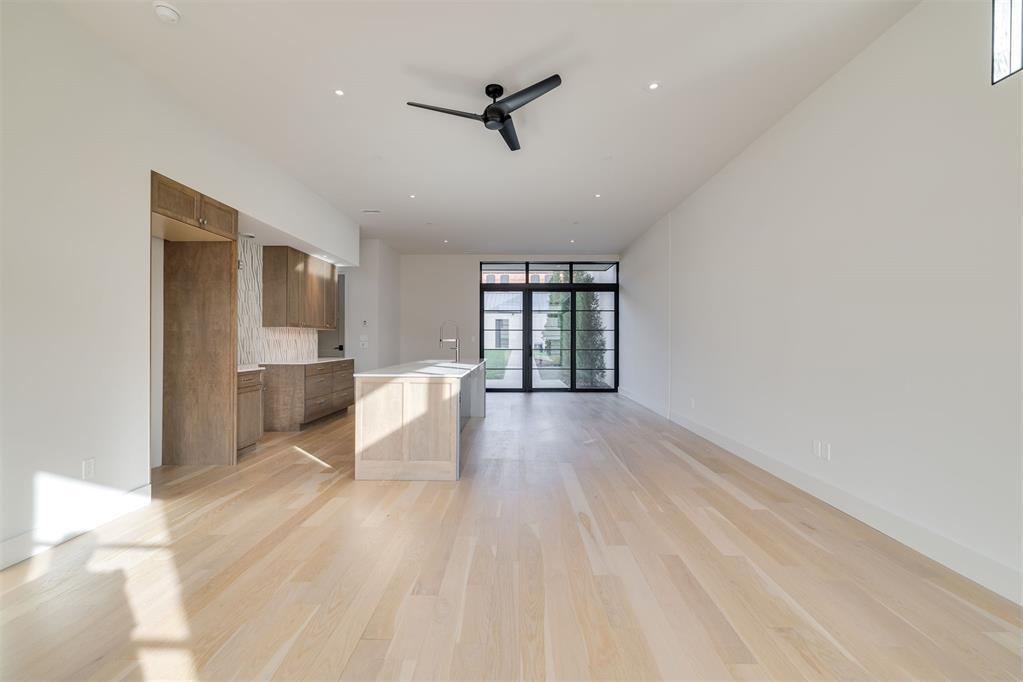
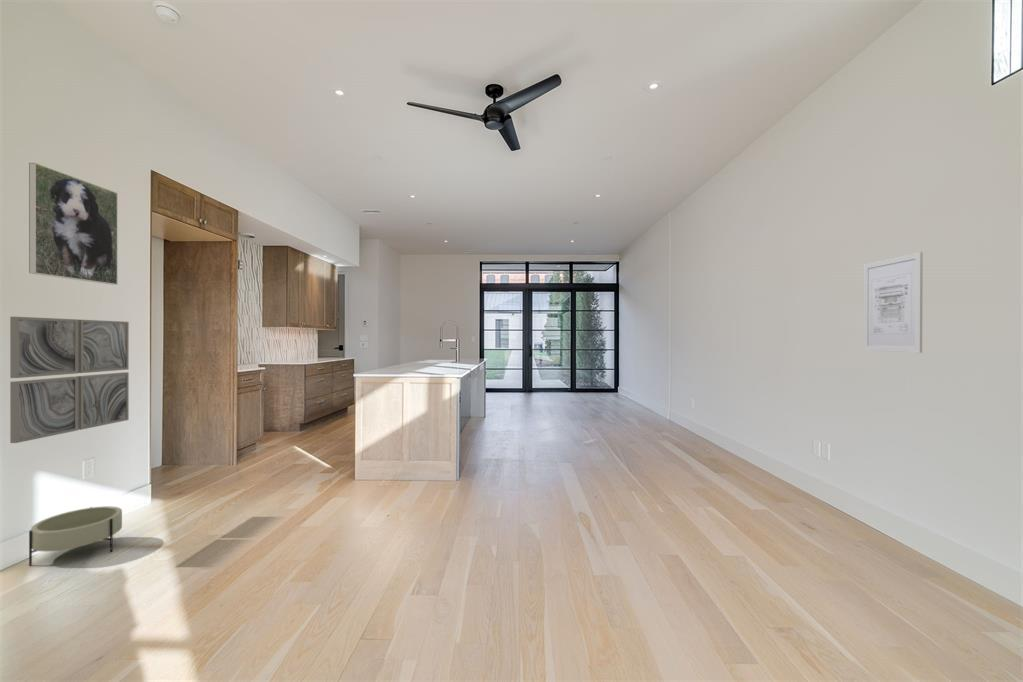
+ planter (79, 534)
+ wall art (76, 373)
+ wall art (890, 305)
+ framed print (77, 229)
